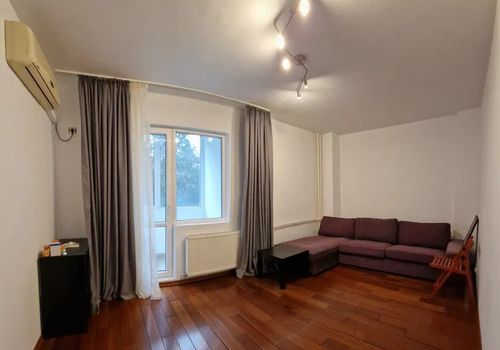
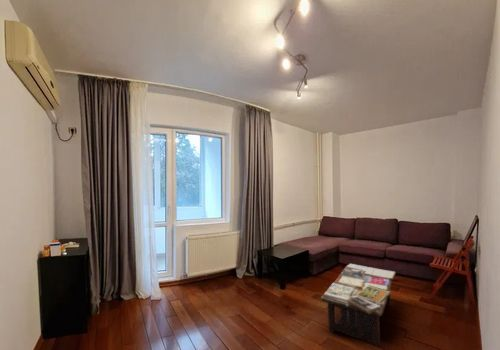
+ coffee table (362, 298)
